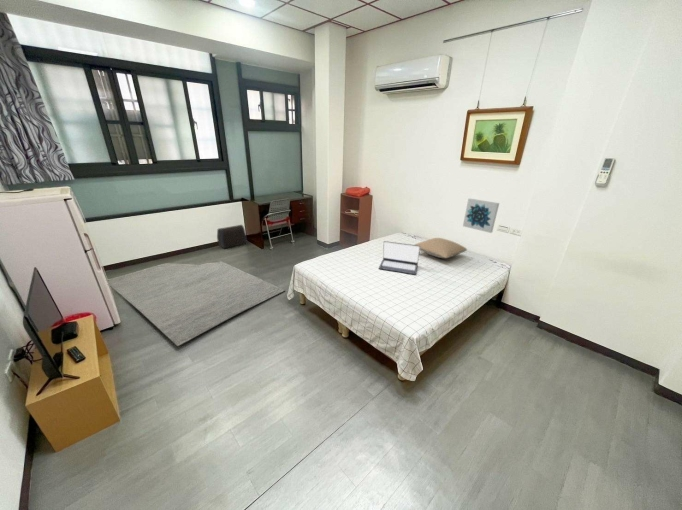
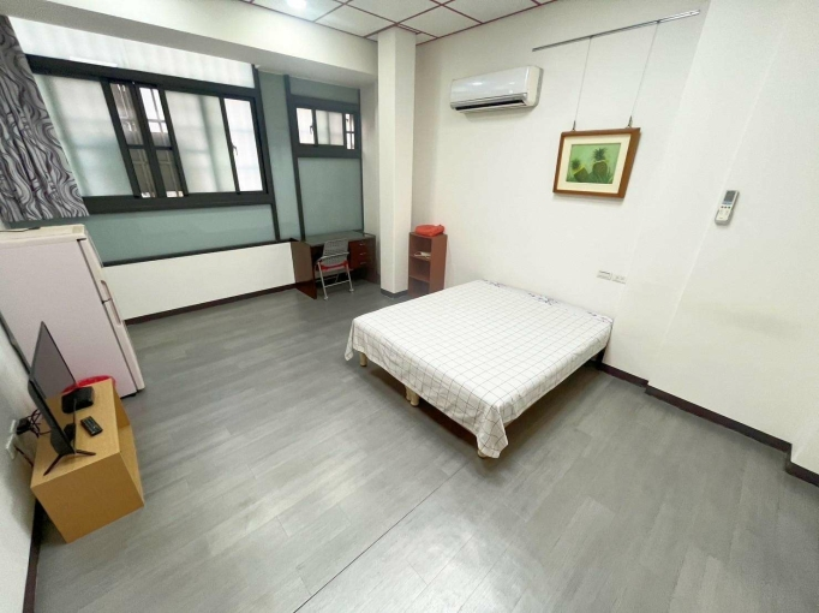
- treasure chest (231, 235)
- laptop (399, 256)
- wall art (480, 215)
- rug (193, 285)
- pillow (439, 247)
